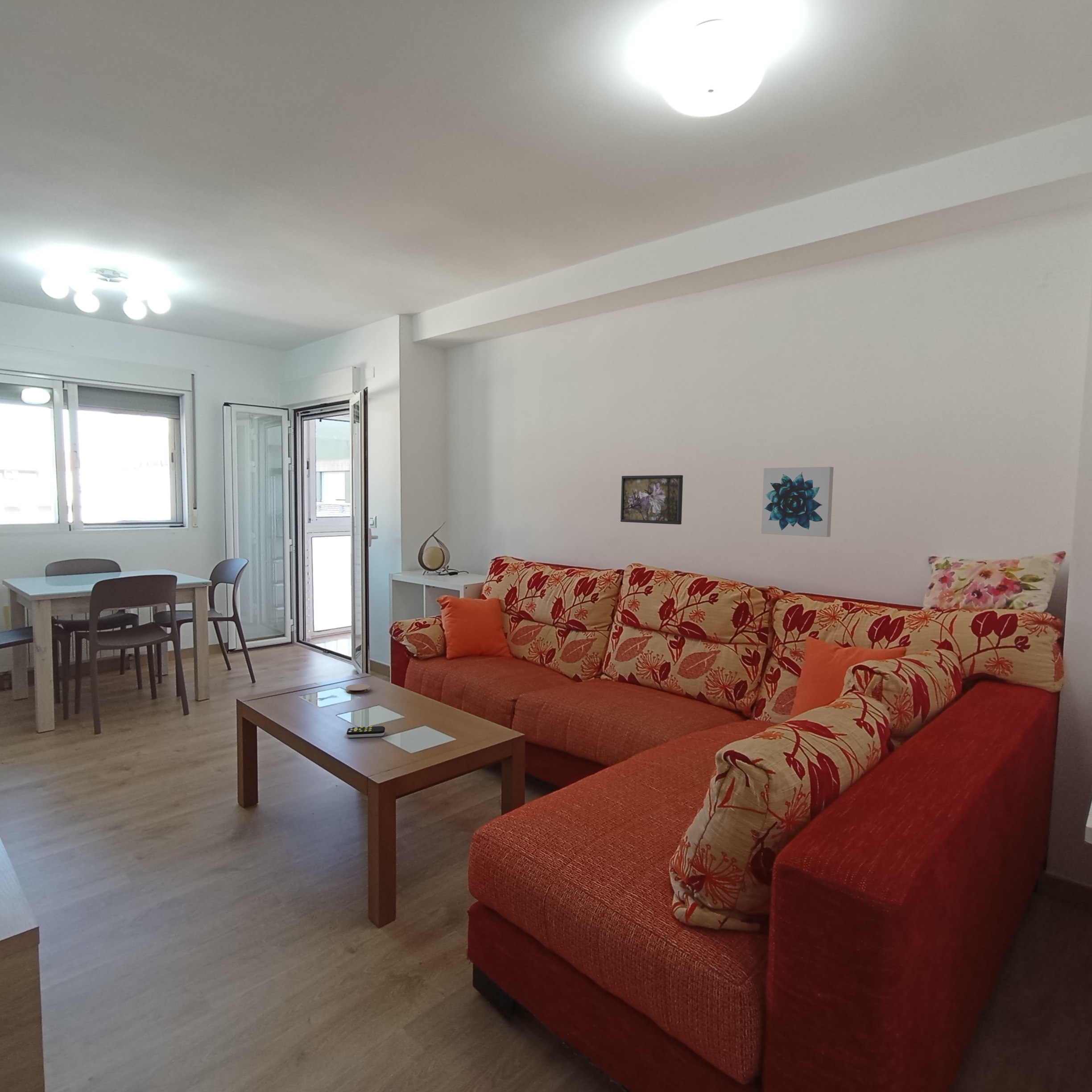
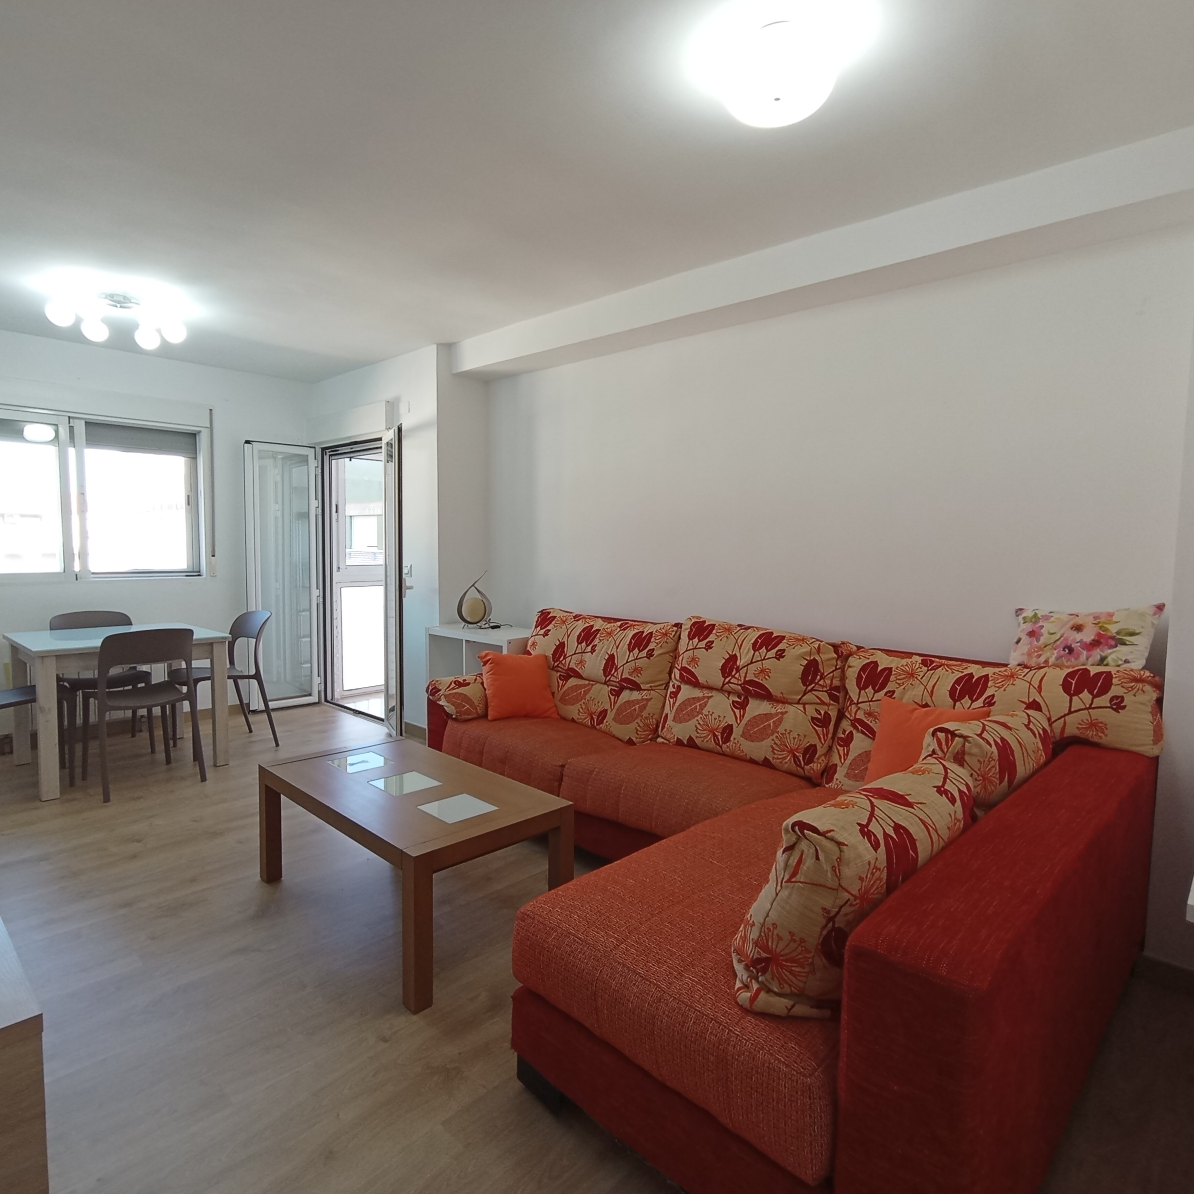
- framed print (650, 499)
- wall art (796, 501)
- remote control (366, 732)
- coaster (358, 688)
